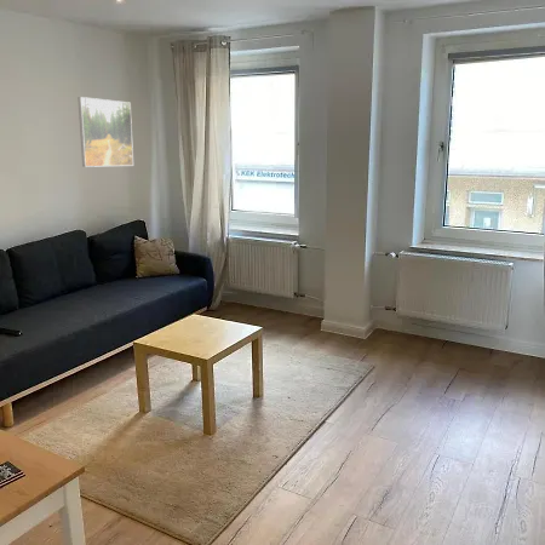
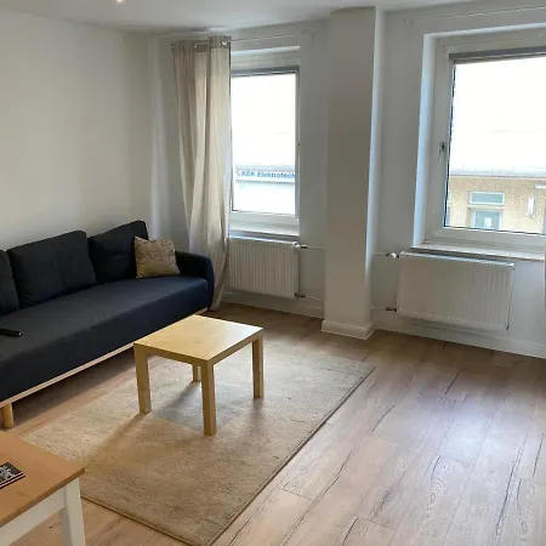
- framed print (107, 133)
